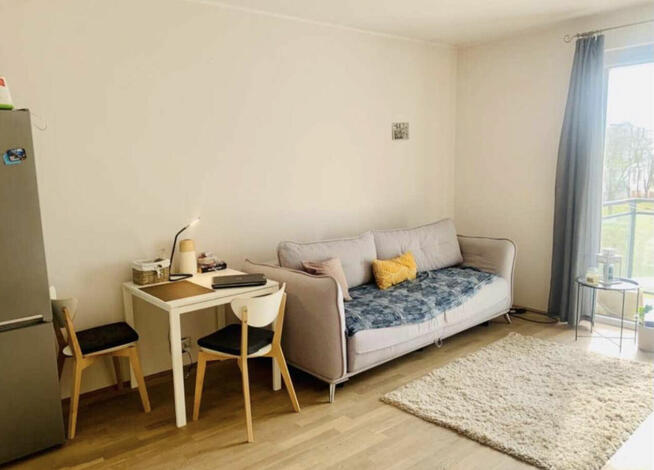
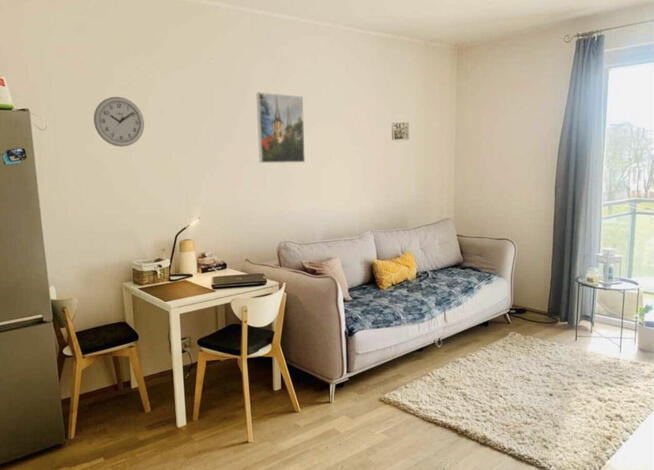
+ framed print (281, 128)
+ wall clock (119, 121)
